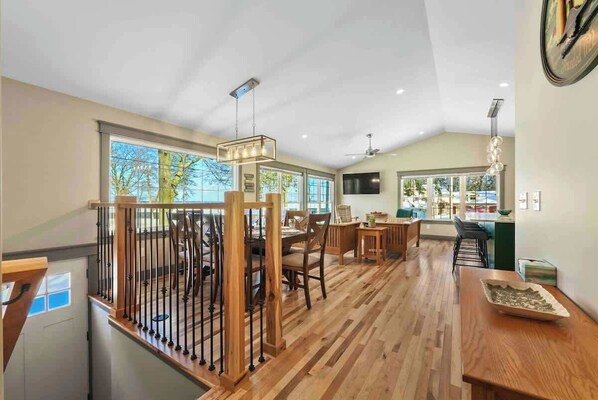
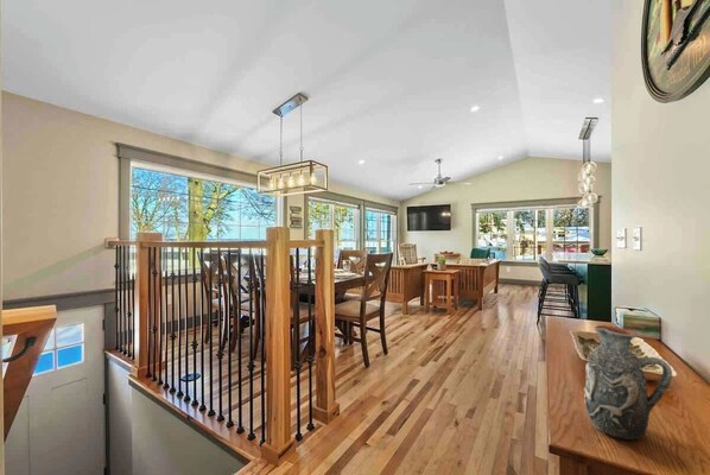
+ decorative vase (625, 380)
